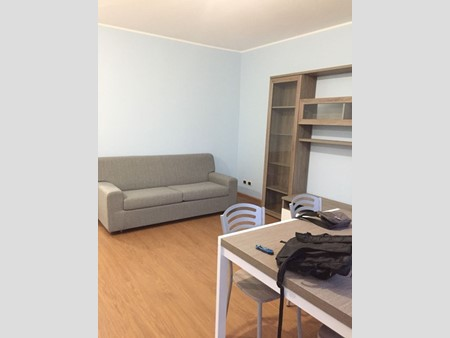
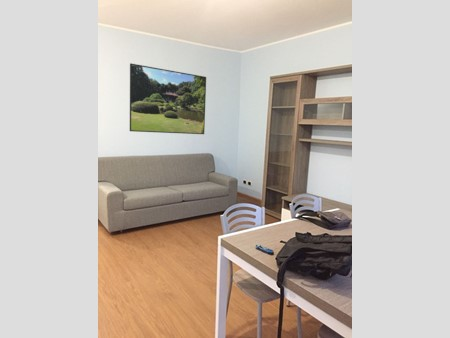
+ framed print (170, 102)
